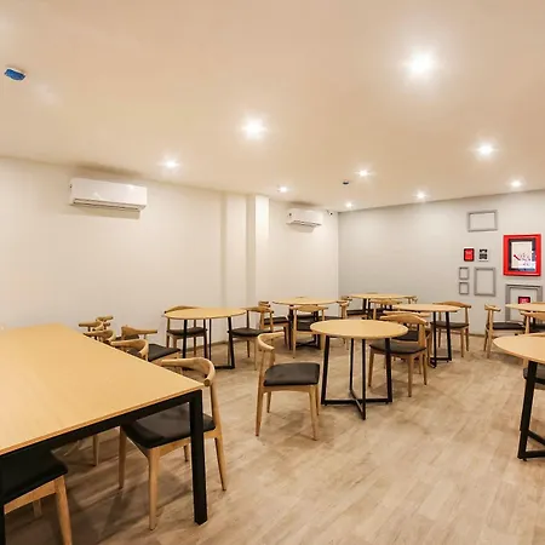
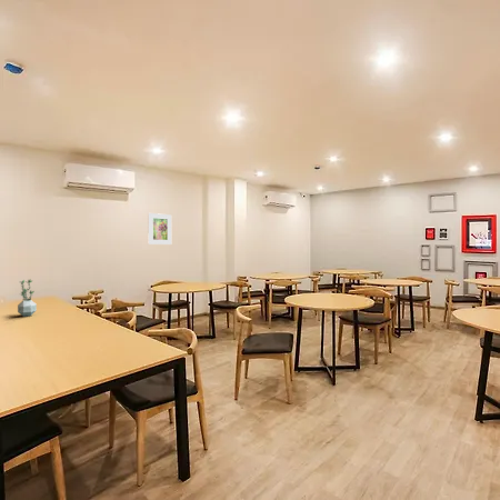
+ potted plant (27, 297)
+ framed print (160, 229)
